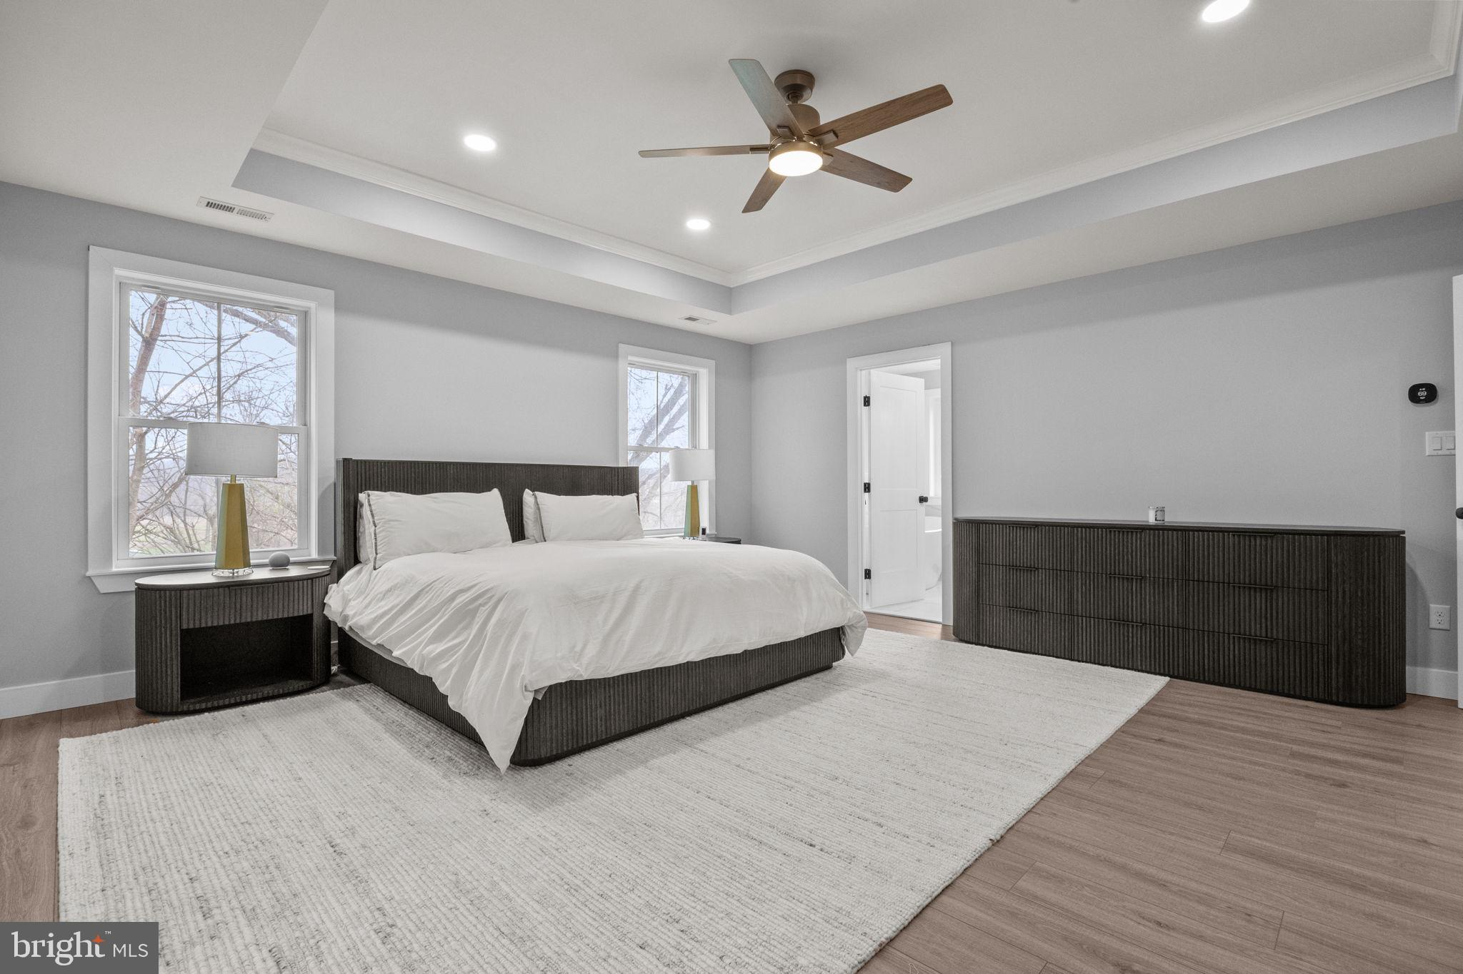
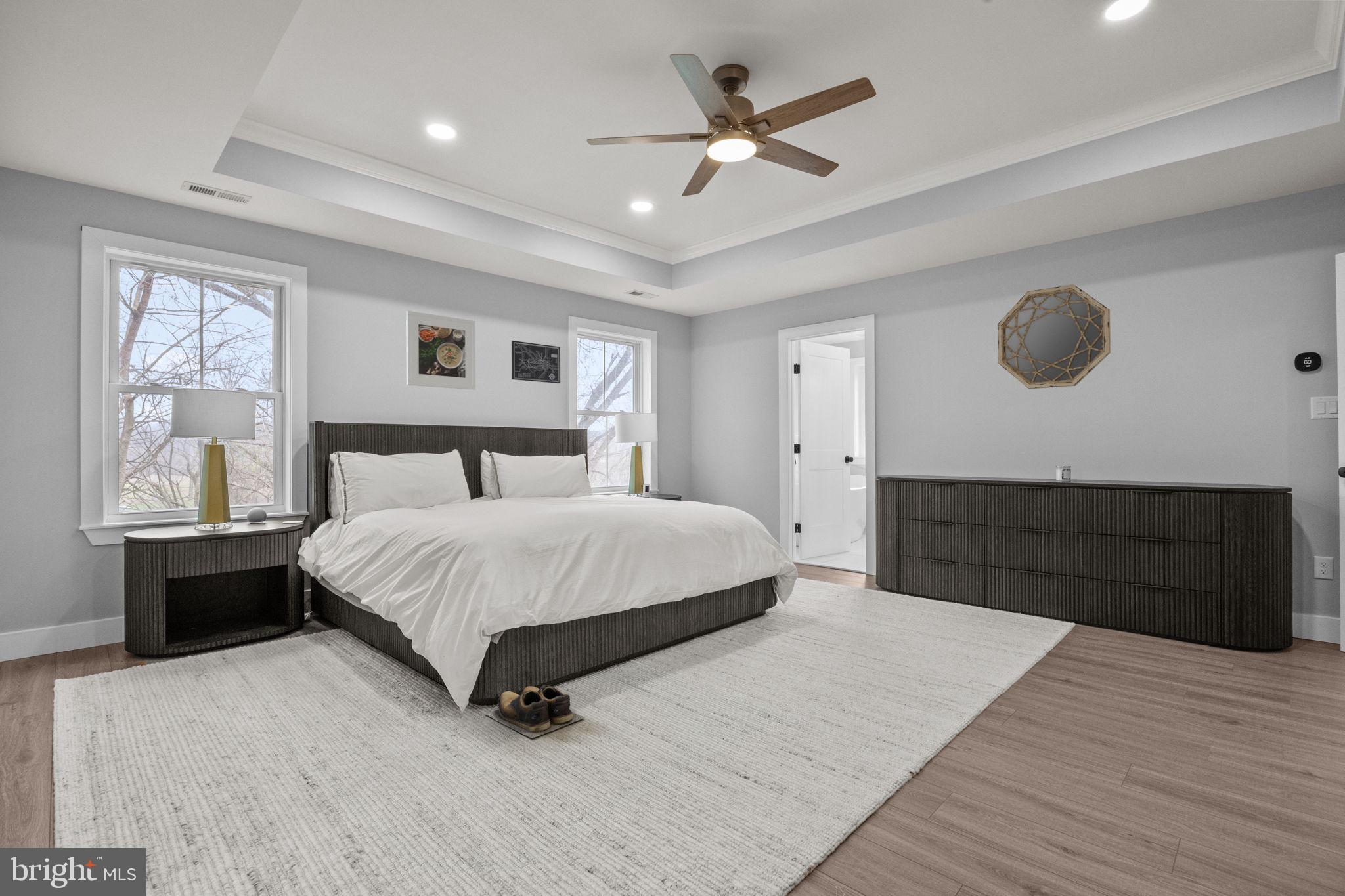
+ shoes (534, 702)
+ home mirror (1051, 337)
+ wall art (537, 362)
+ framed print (442, 351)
